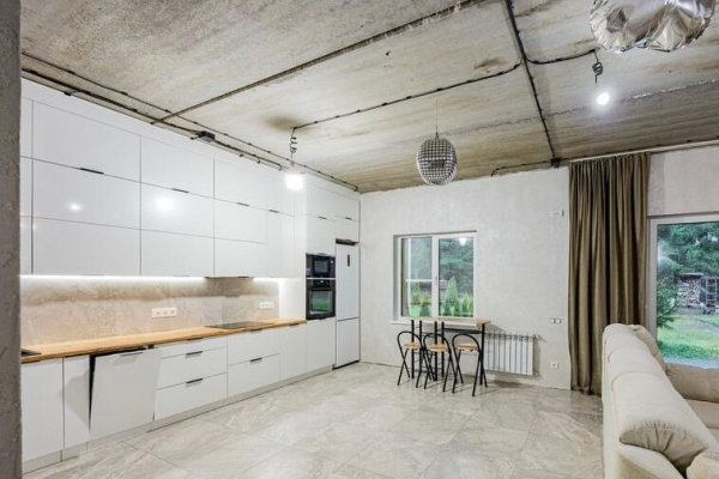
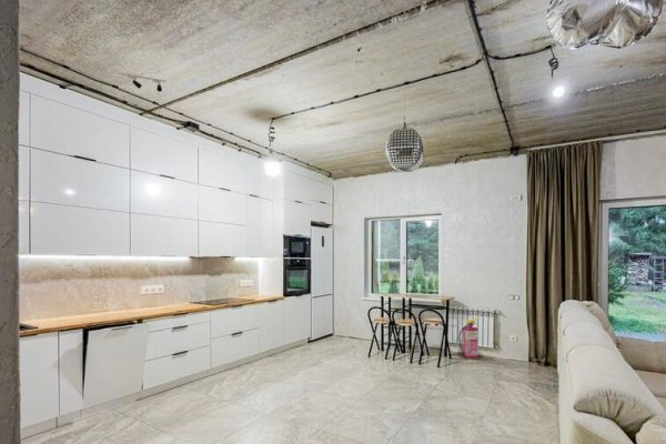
+ track lighting (141, 84)
+ fire extinguisher (470, 336)
